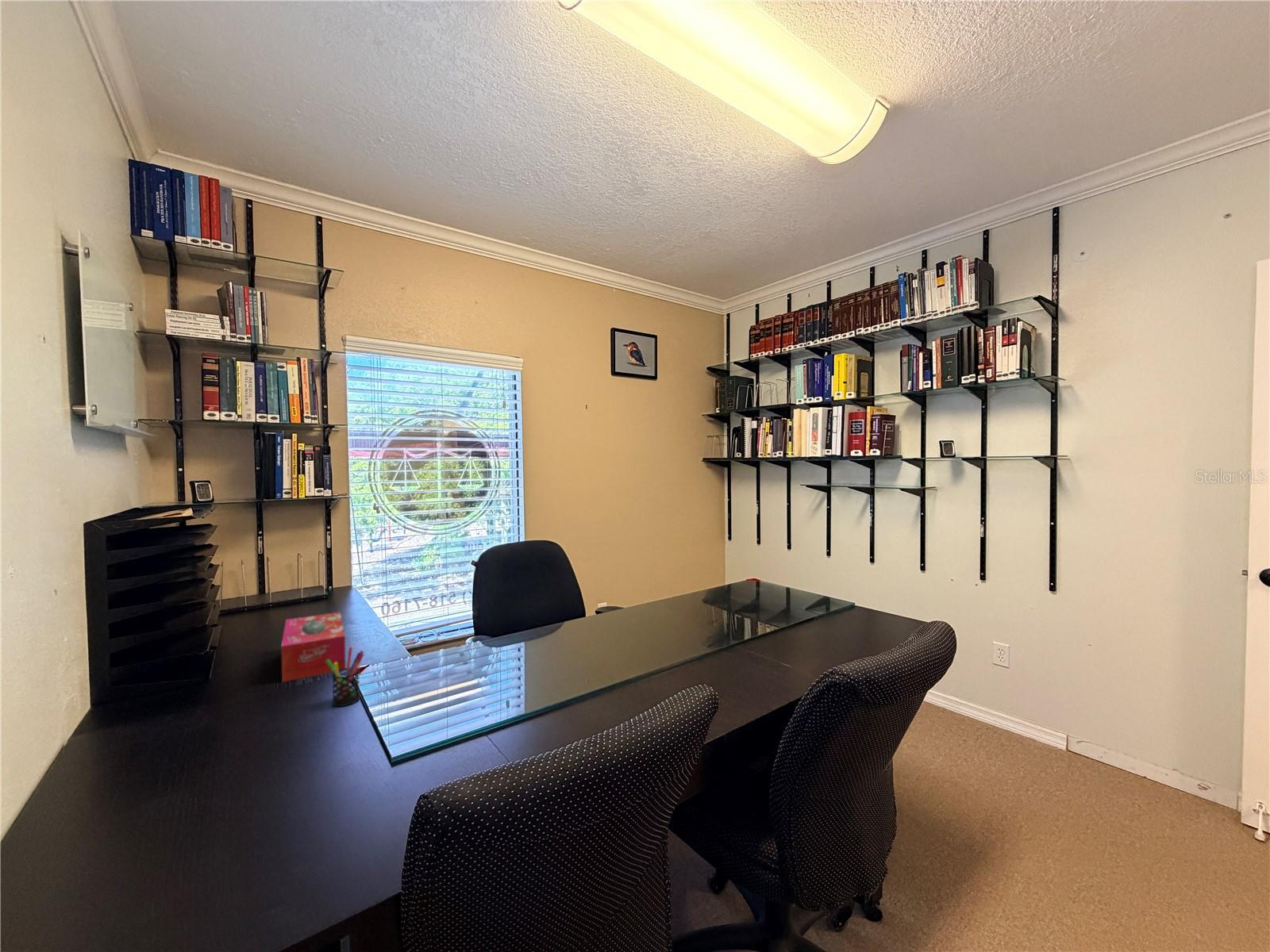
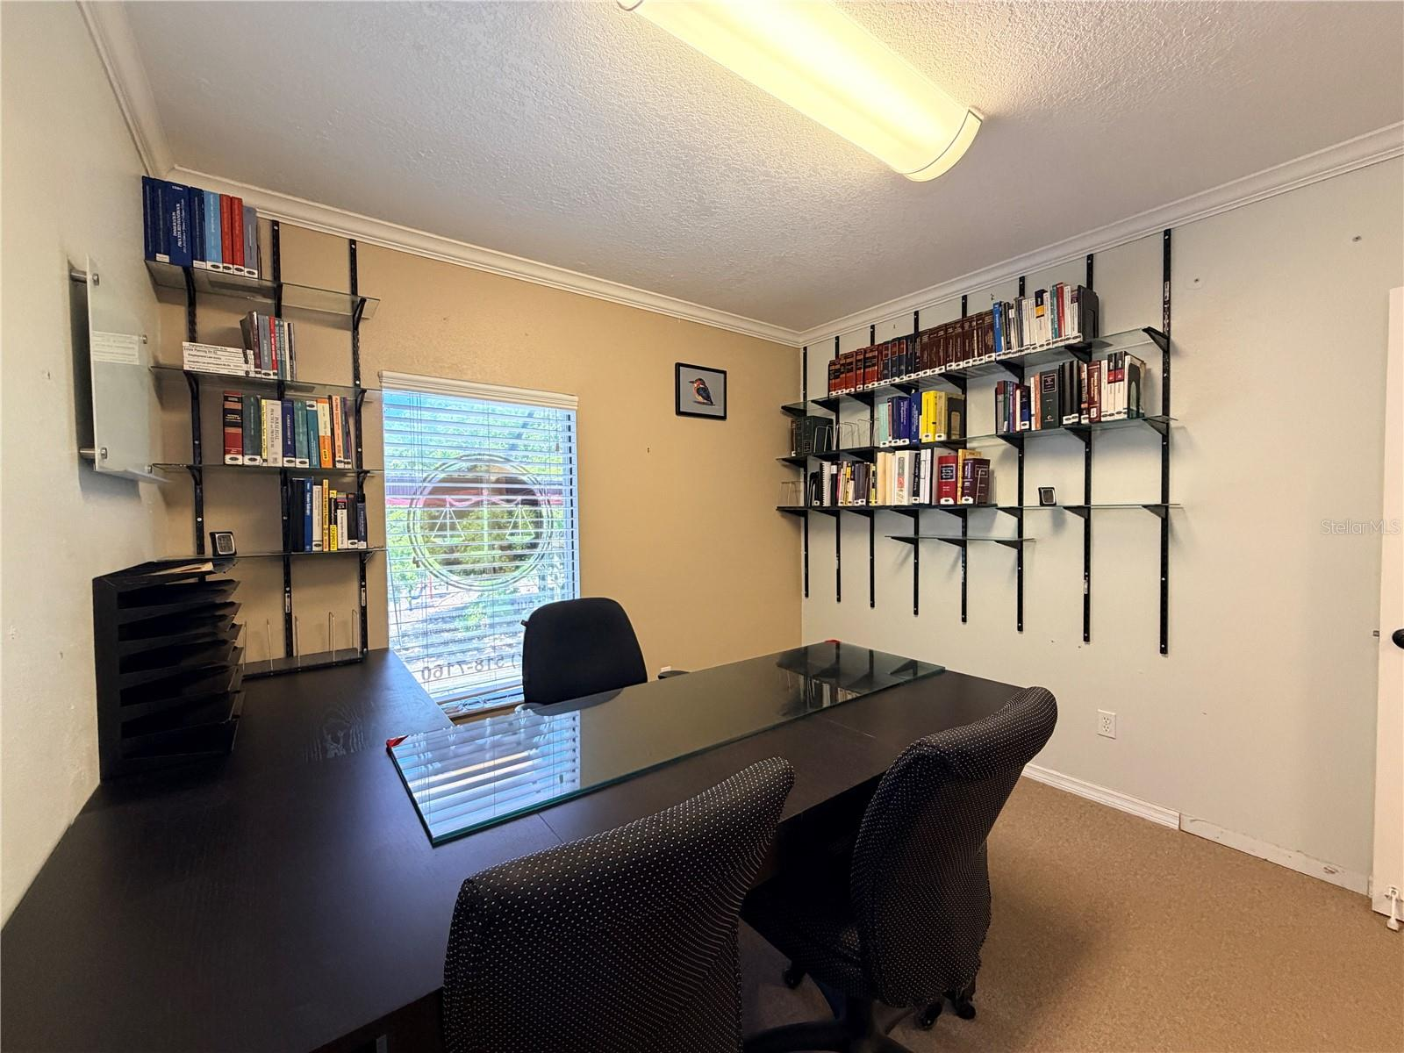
- tissue box (314, 643)
- pen holder (343, 674)
